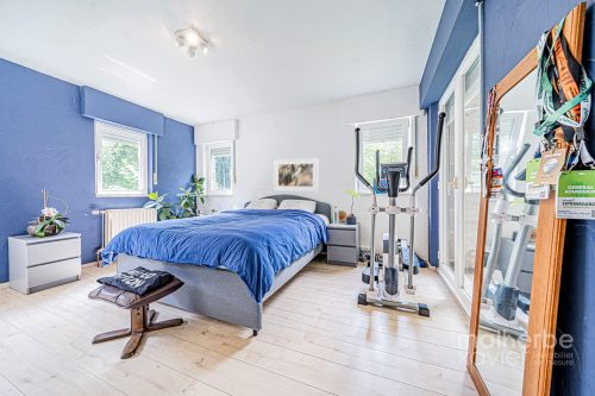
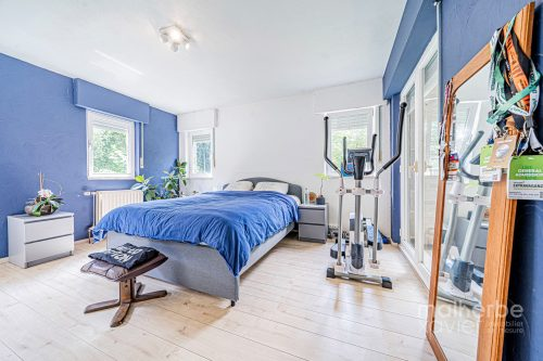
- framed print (295, 175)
